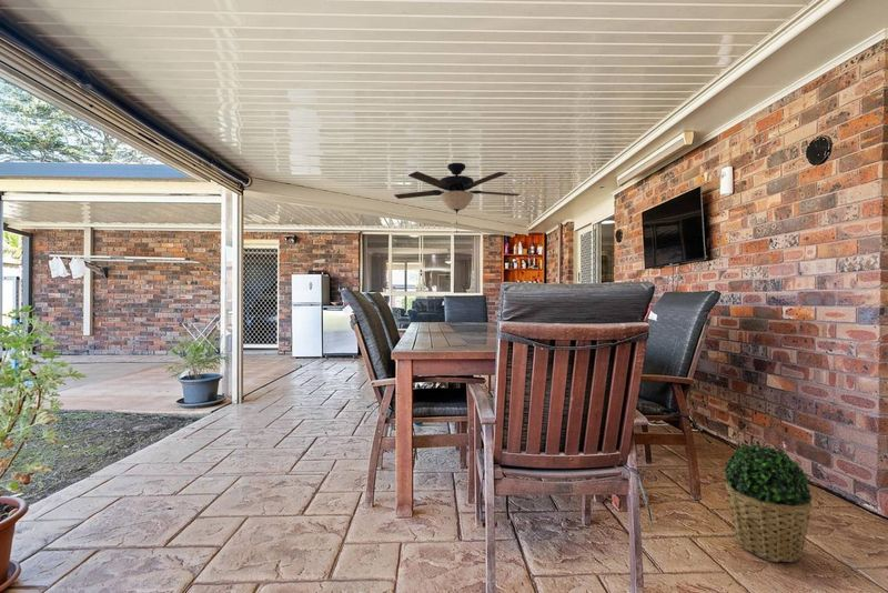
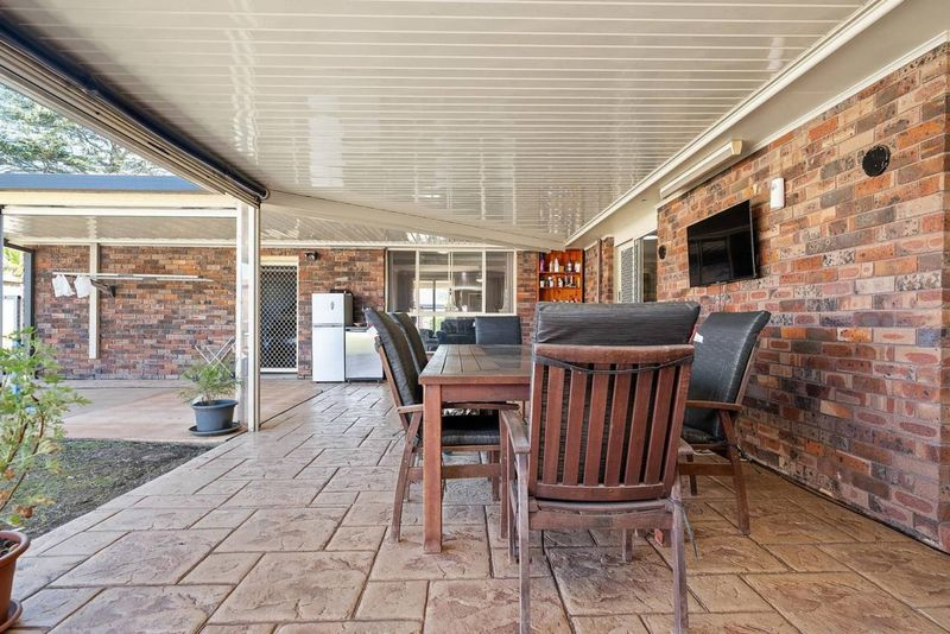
- potted plant (766, 497)
- ceiling fan (456, 200)
